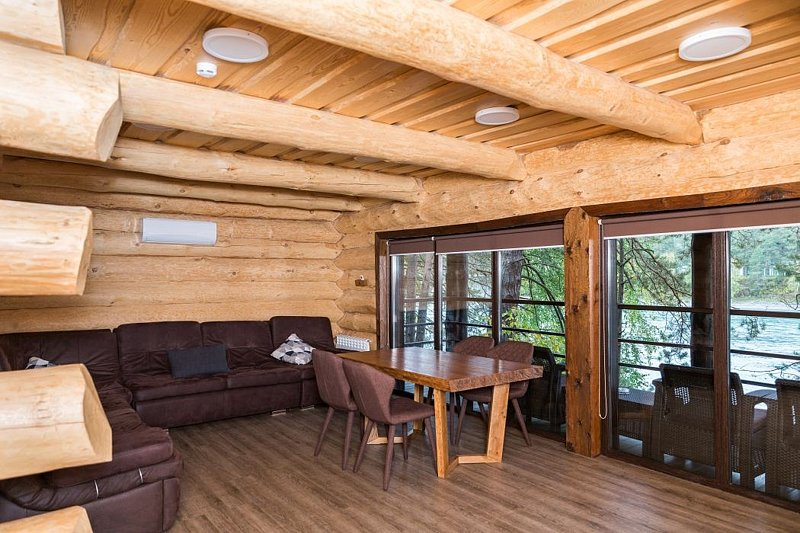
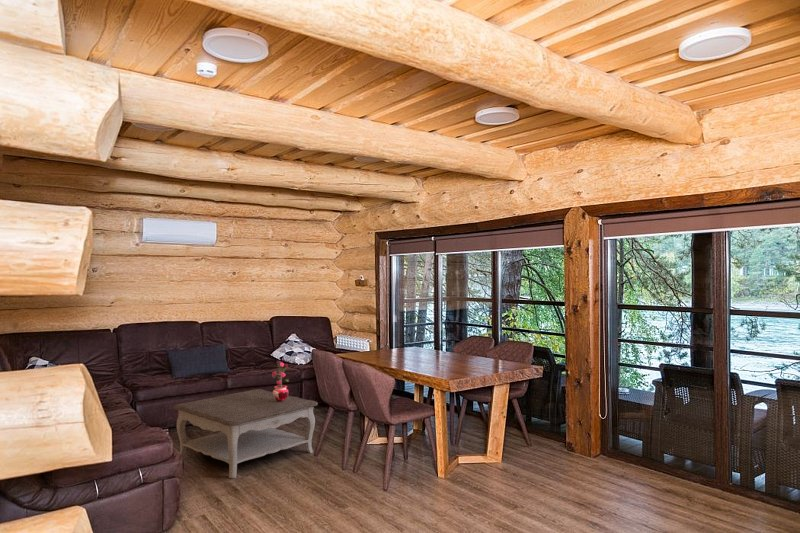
+ potted plant (281, 380)
+ coffee table (246, 428)
